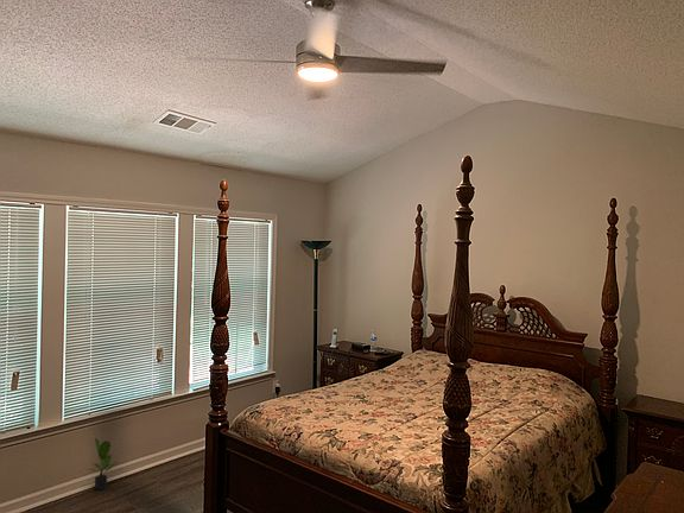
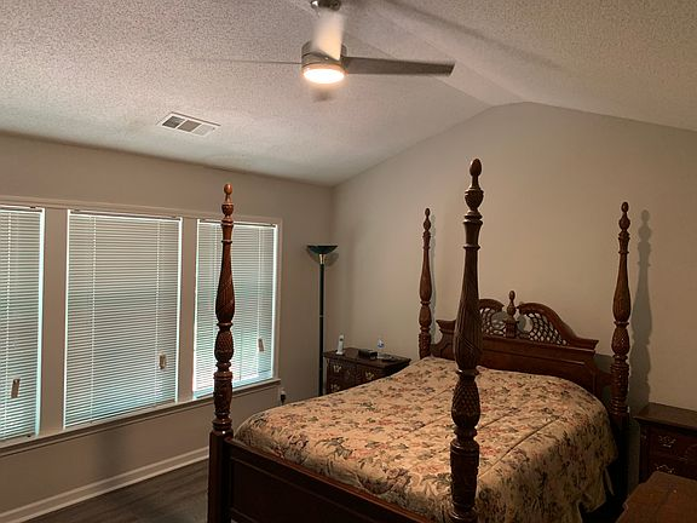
- potted plant (103, 462)
